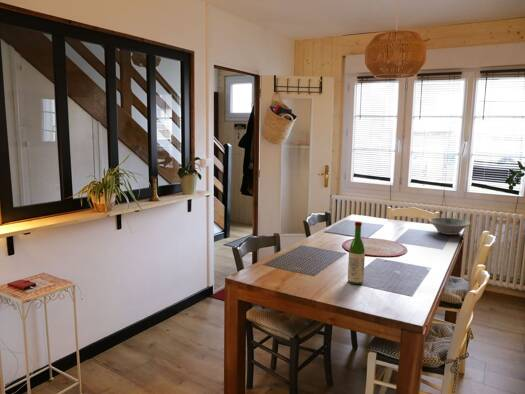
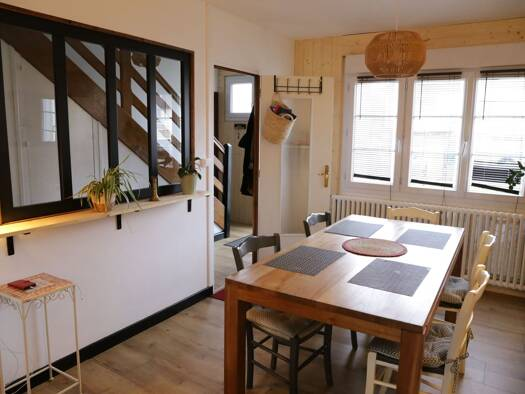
- bowl (449, 227)
- wine bottle (356, 252)
